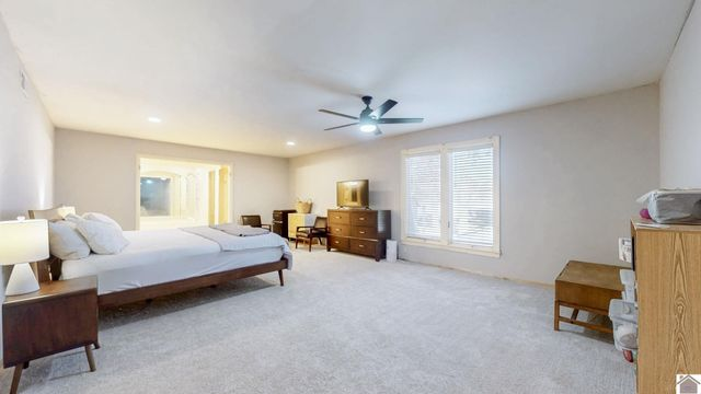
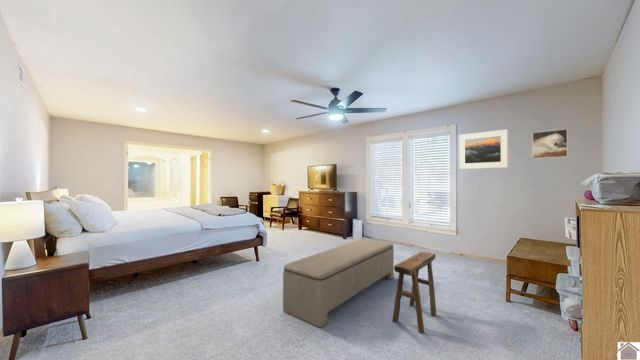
+ stool (415, 287)
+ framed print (549, 144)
+ bench (346, 271)
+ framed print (482, 150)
